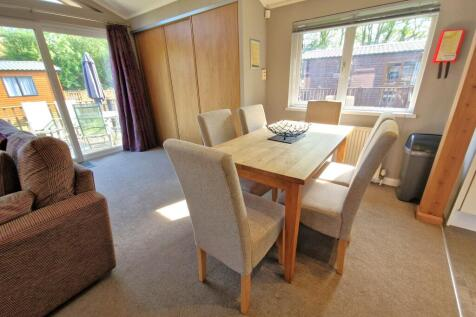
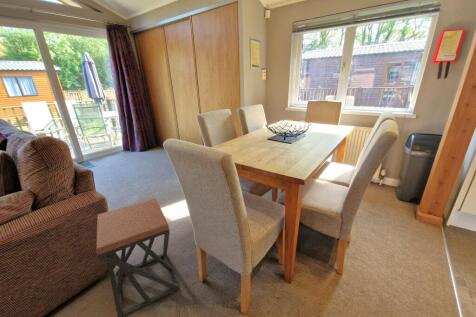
+ stool (142, 248)
